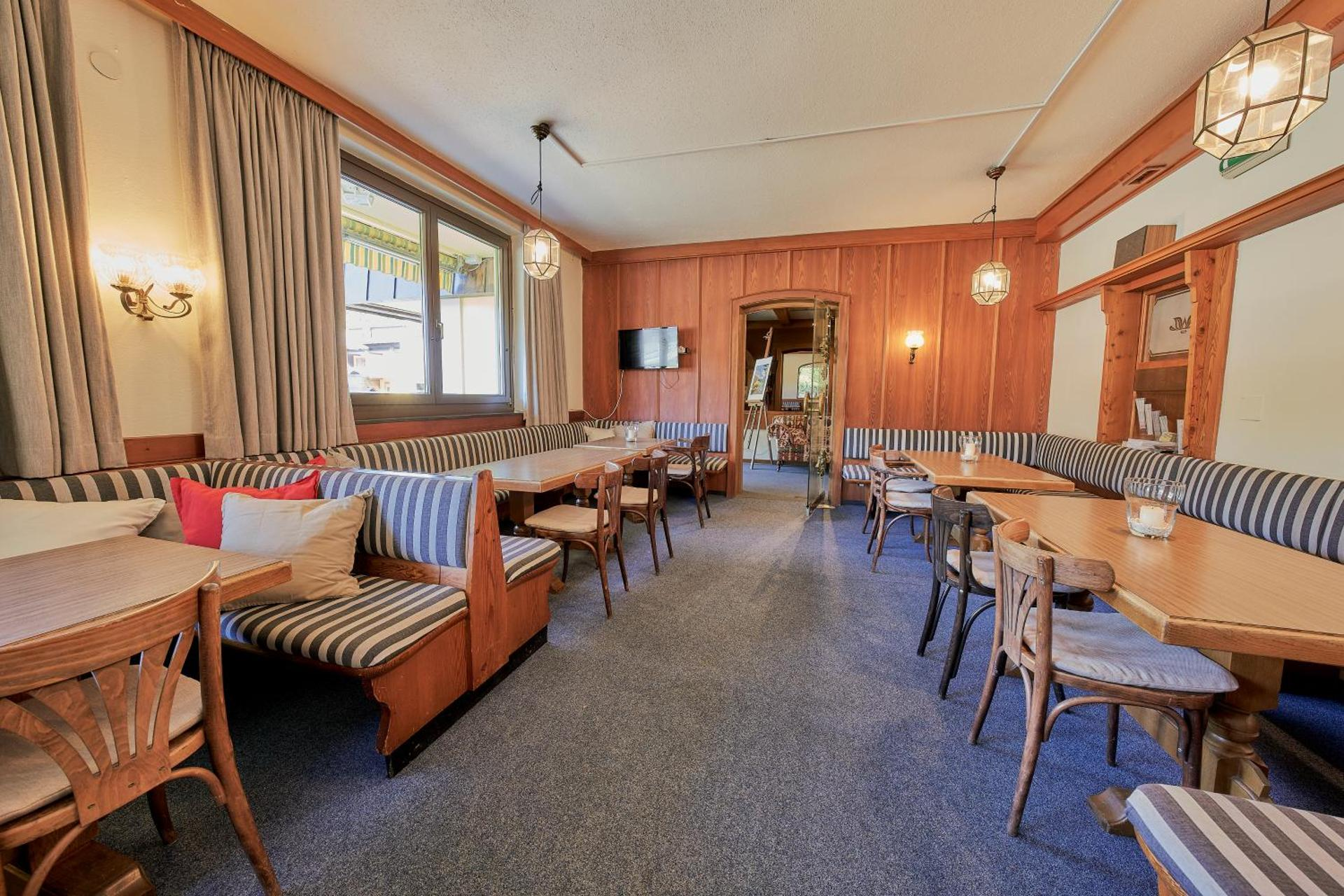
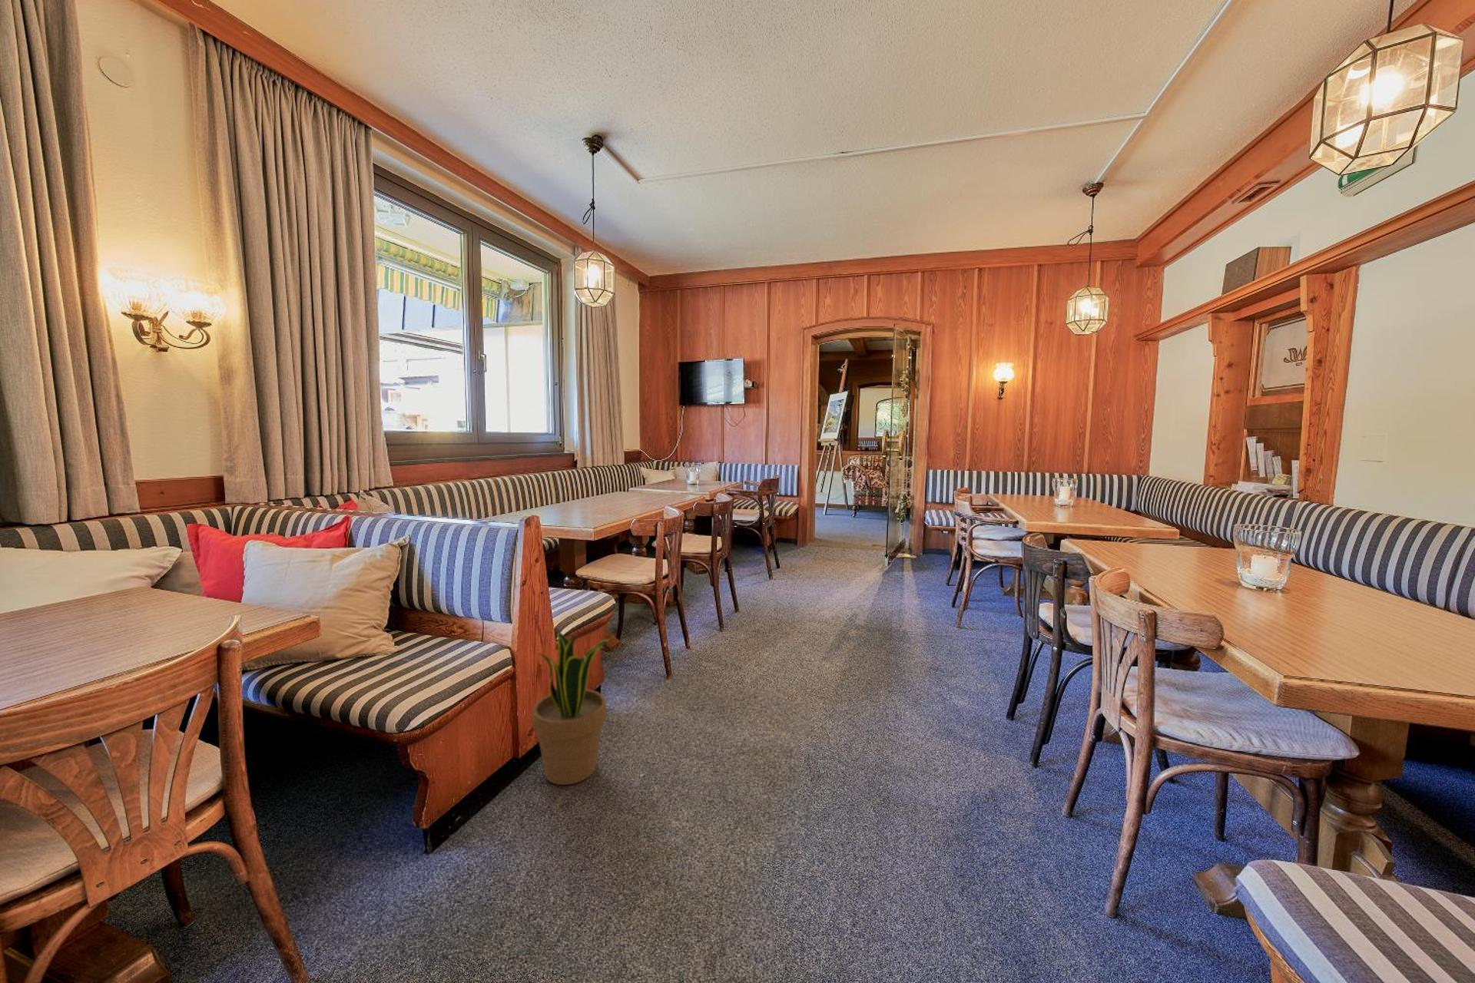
+ potted plant (576, 700)
